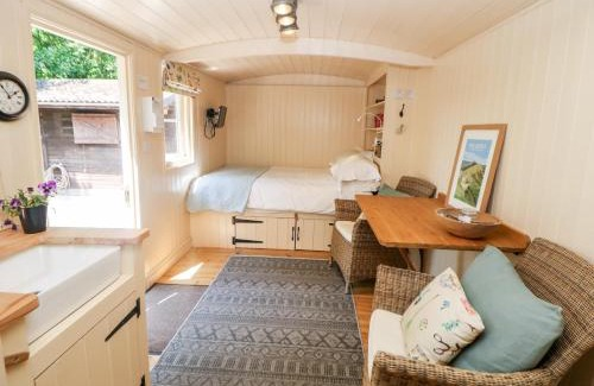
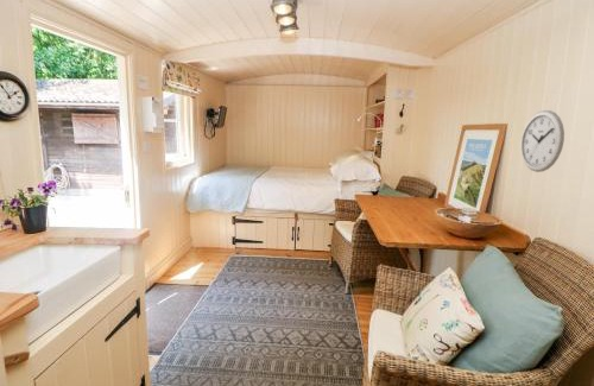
+ wall clock (539, 141)
